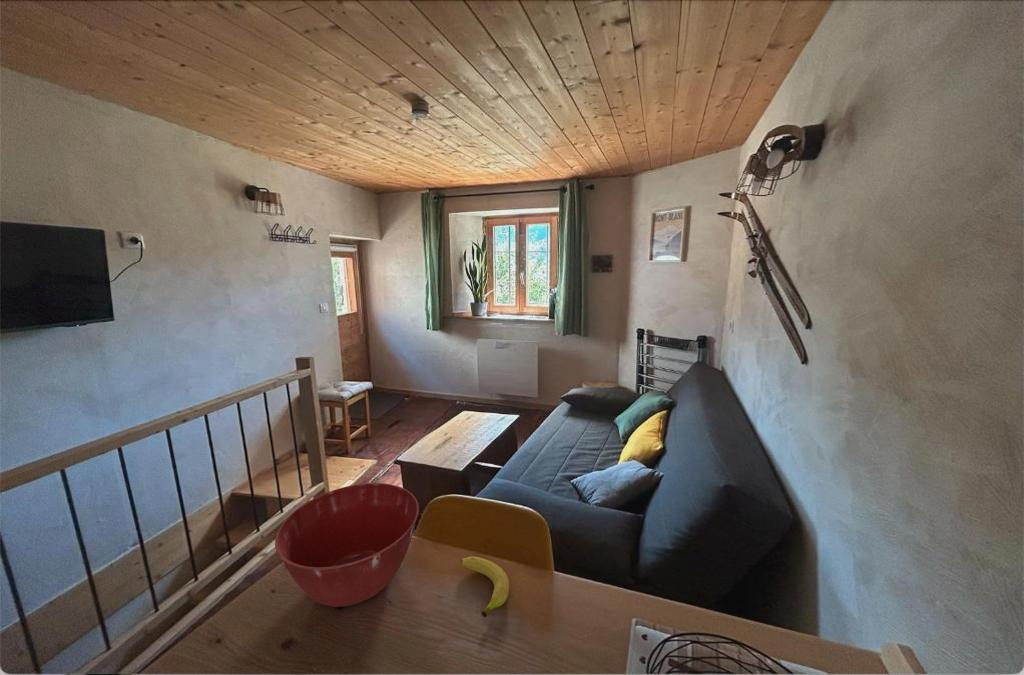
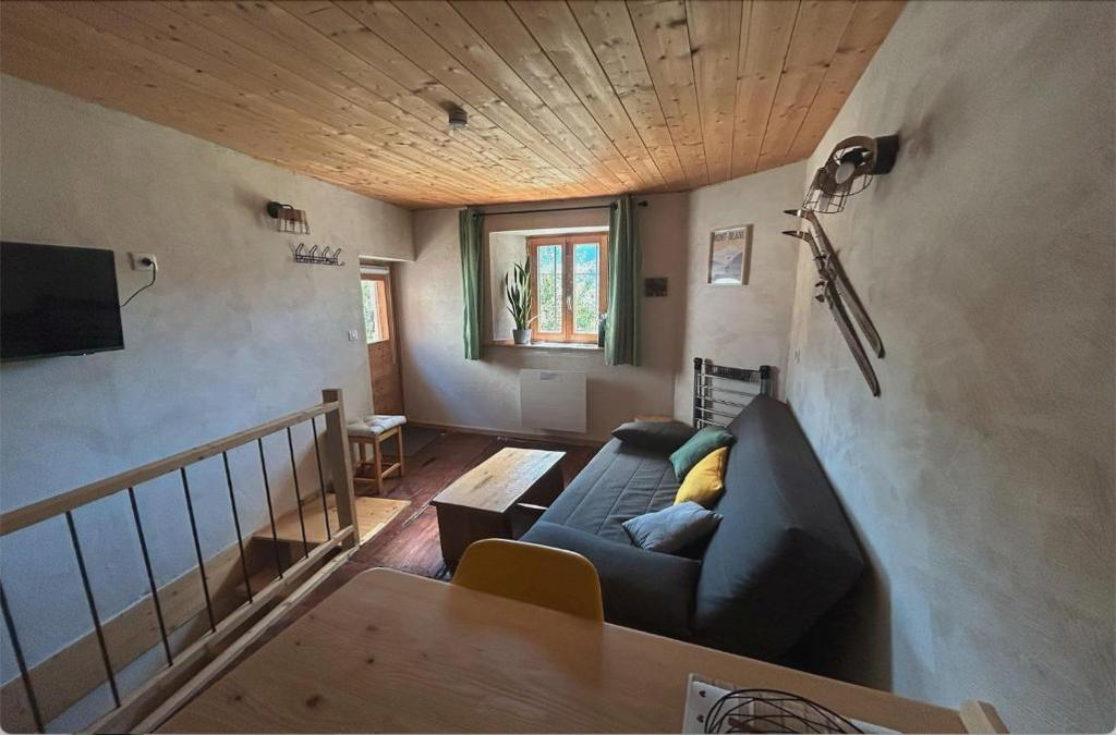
- mixing bowl (354, 548)
- fruit (487, 576)
